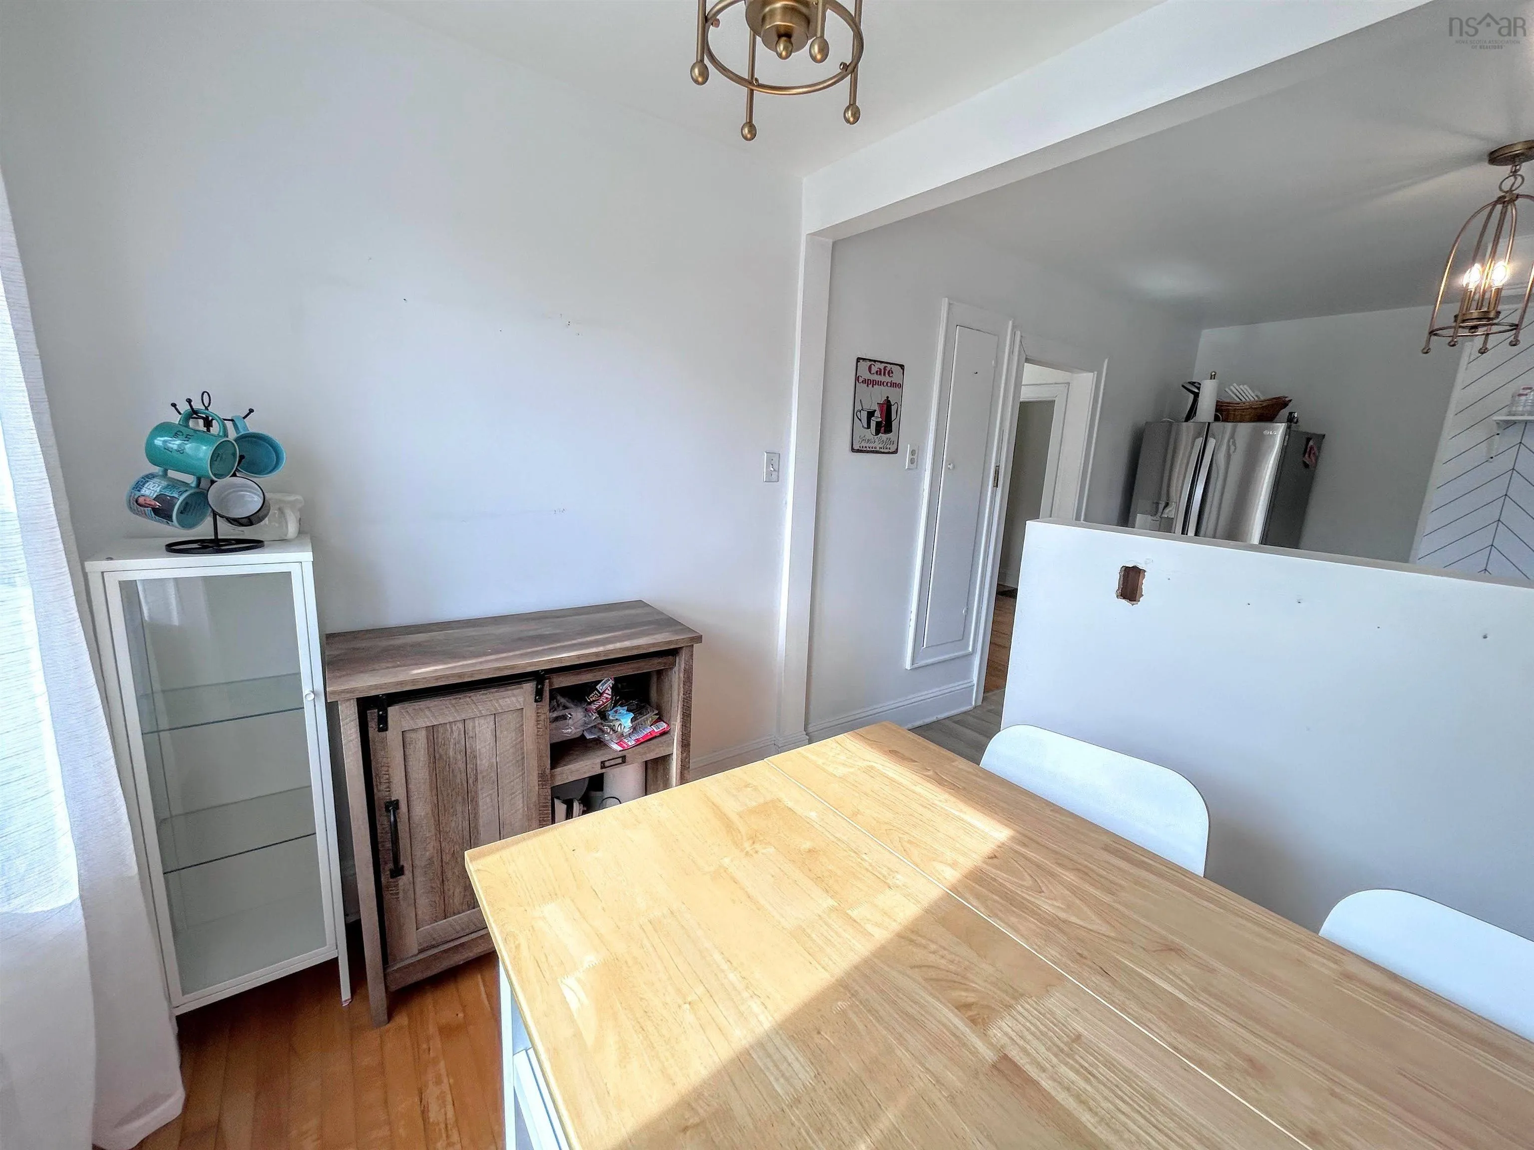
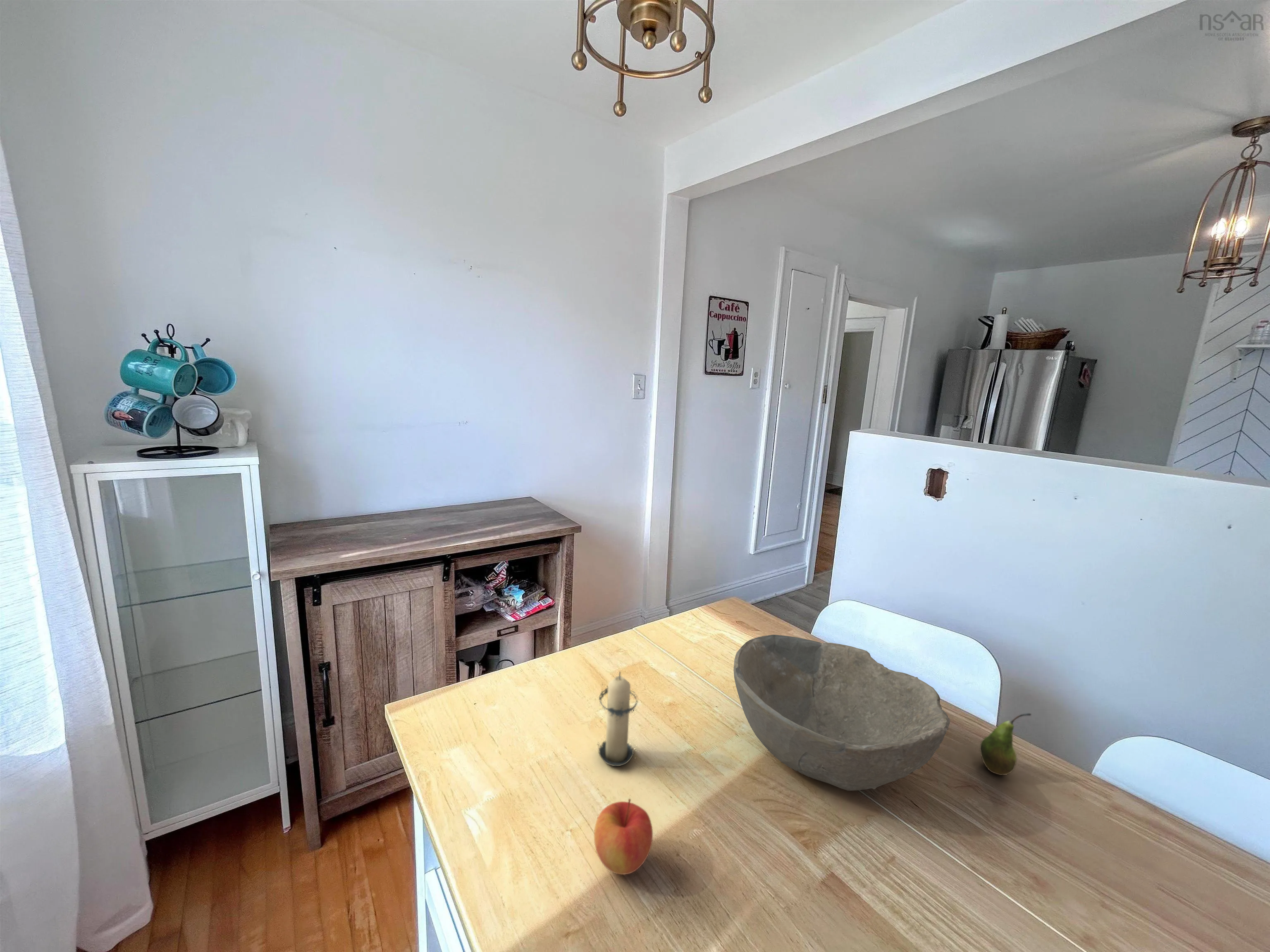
+ bowl (829, 710)
+ apple (623, 836)
+ fruit (1002, 737)
+ candle (618, 714)
